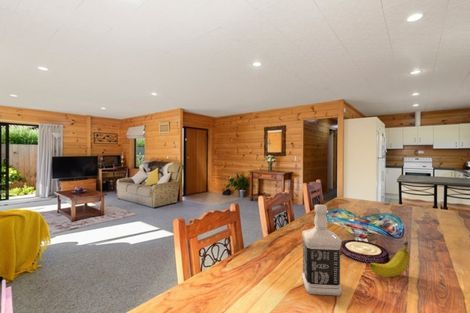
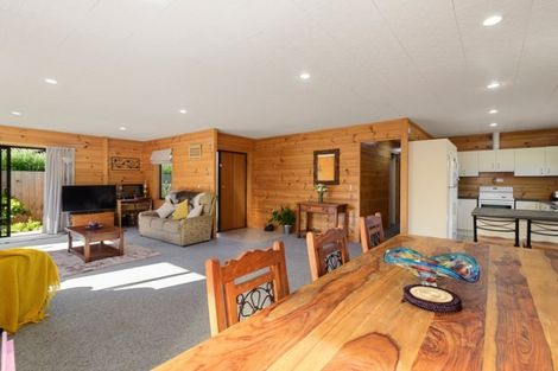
- bottle (320, 245)
- fruit (391, 260)
